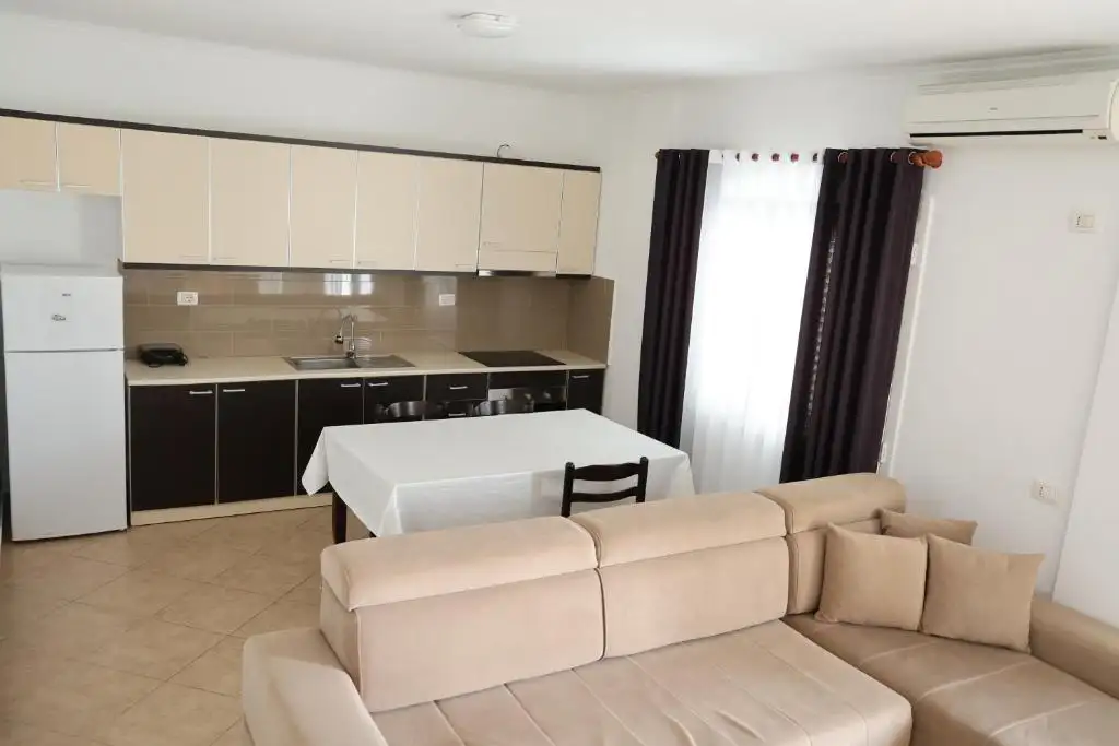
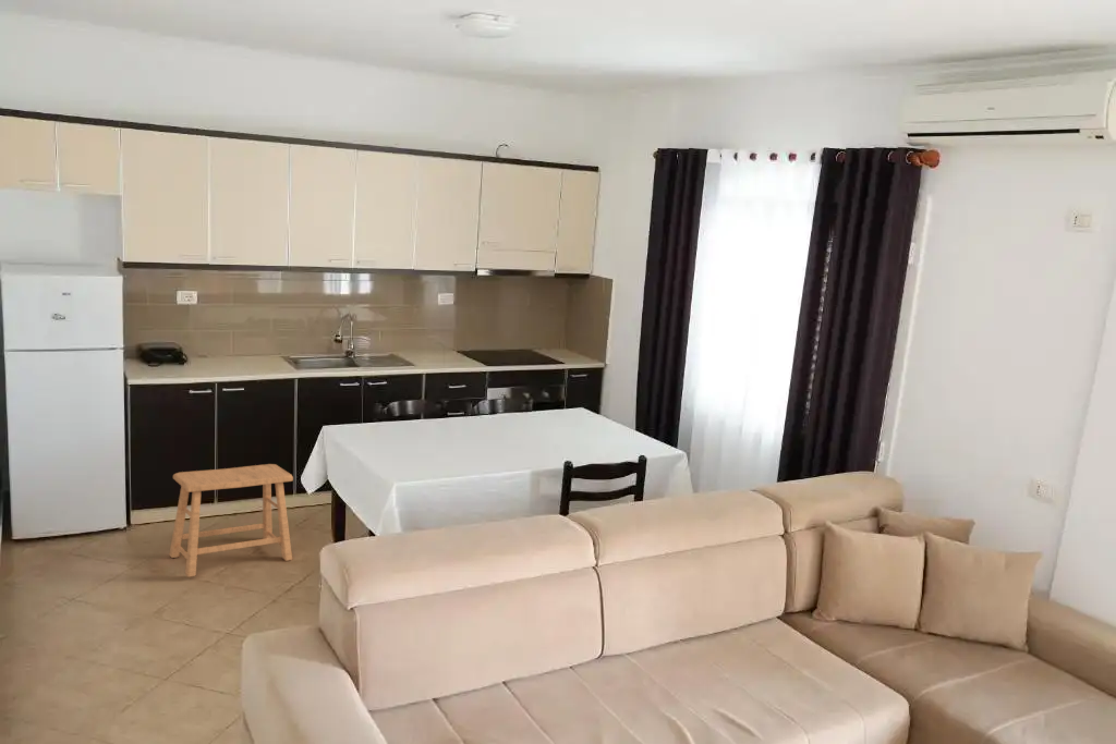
+ stool (232, 527)
